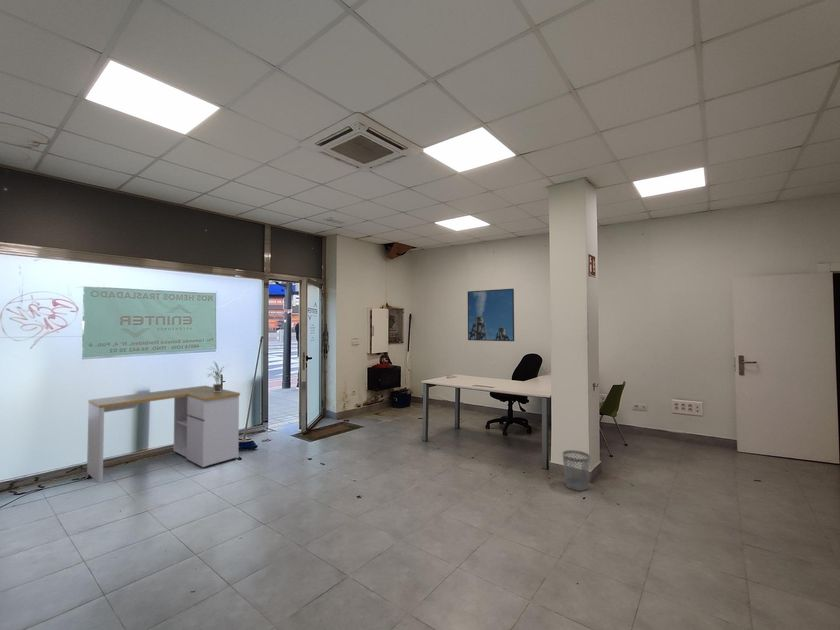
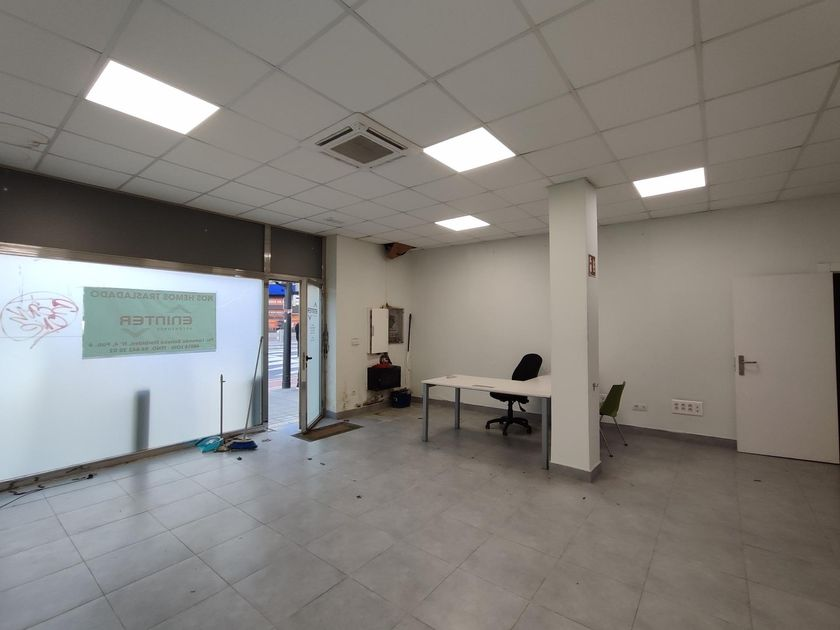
- potted plant (219, 376)
- desk (174, 430)
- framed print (490, 315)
- wastebasket (575, 470)
